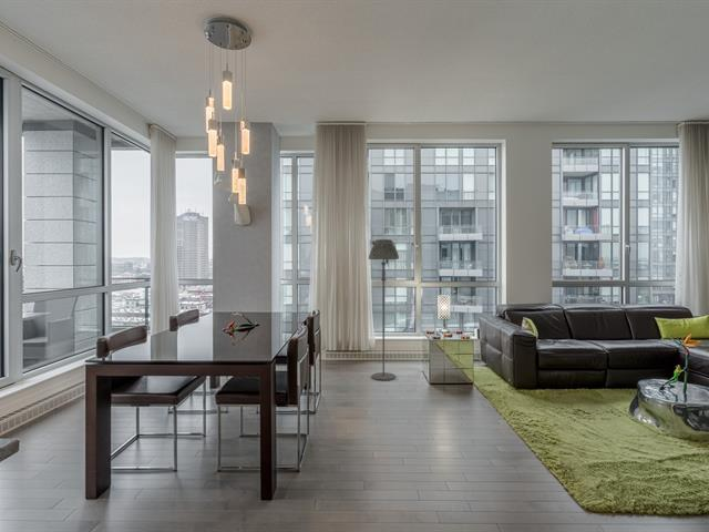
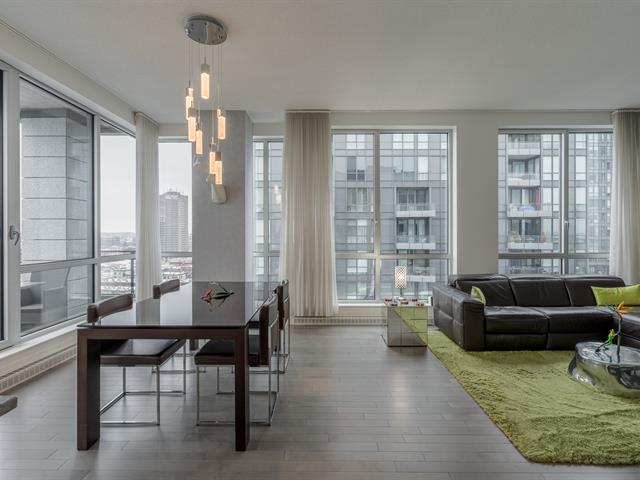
- floor lamp (383, 308)
